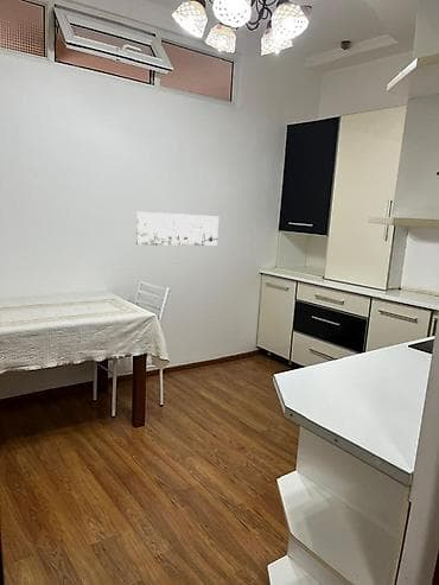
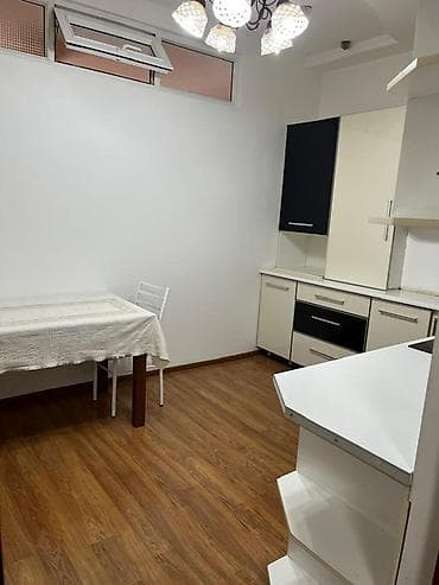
- wall art (179, 229)
